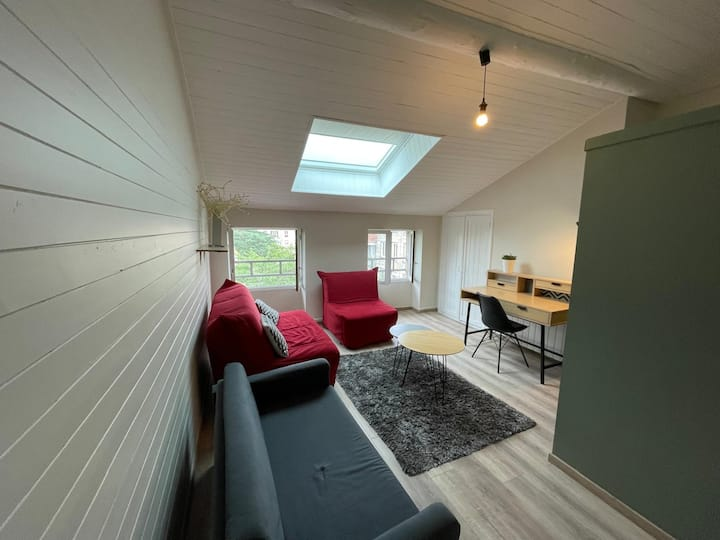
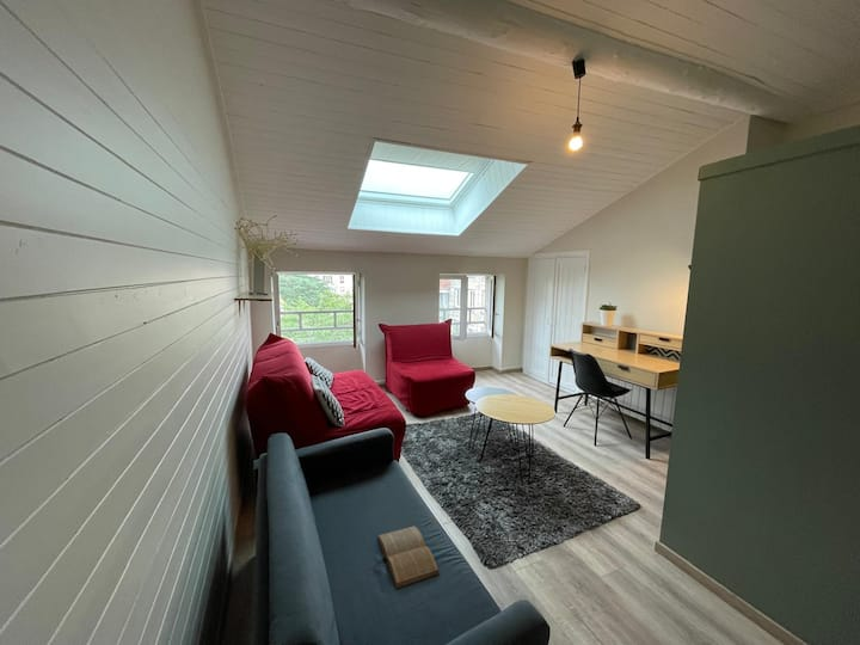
+ book (406, 551)
